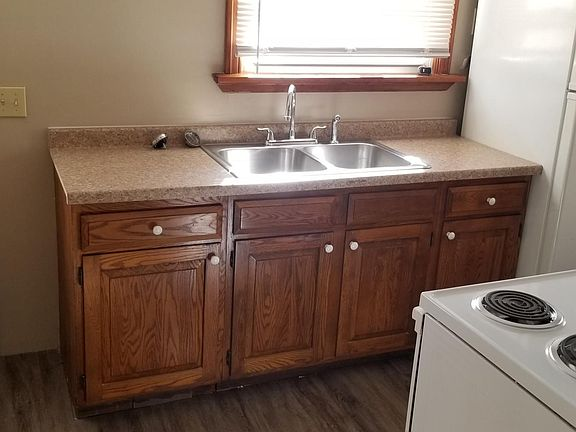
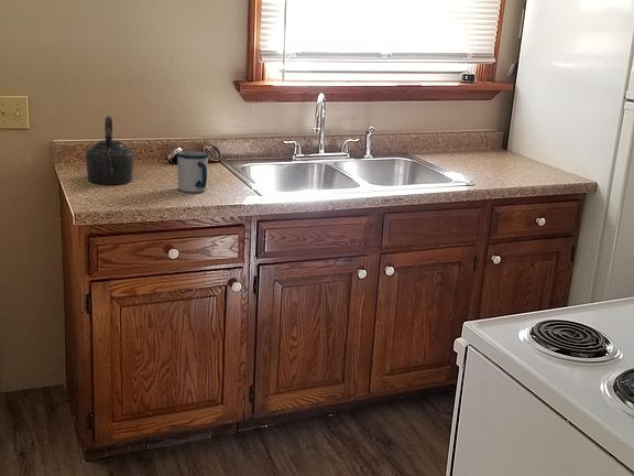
+ kettle (109, 150)
+ mug (193, 172)
